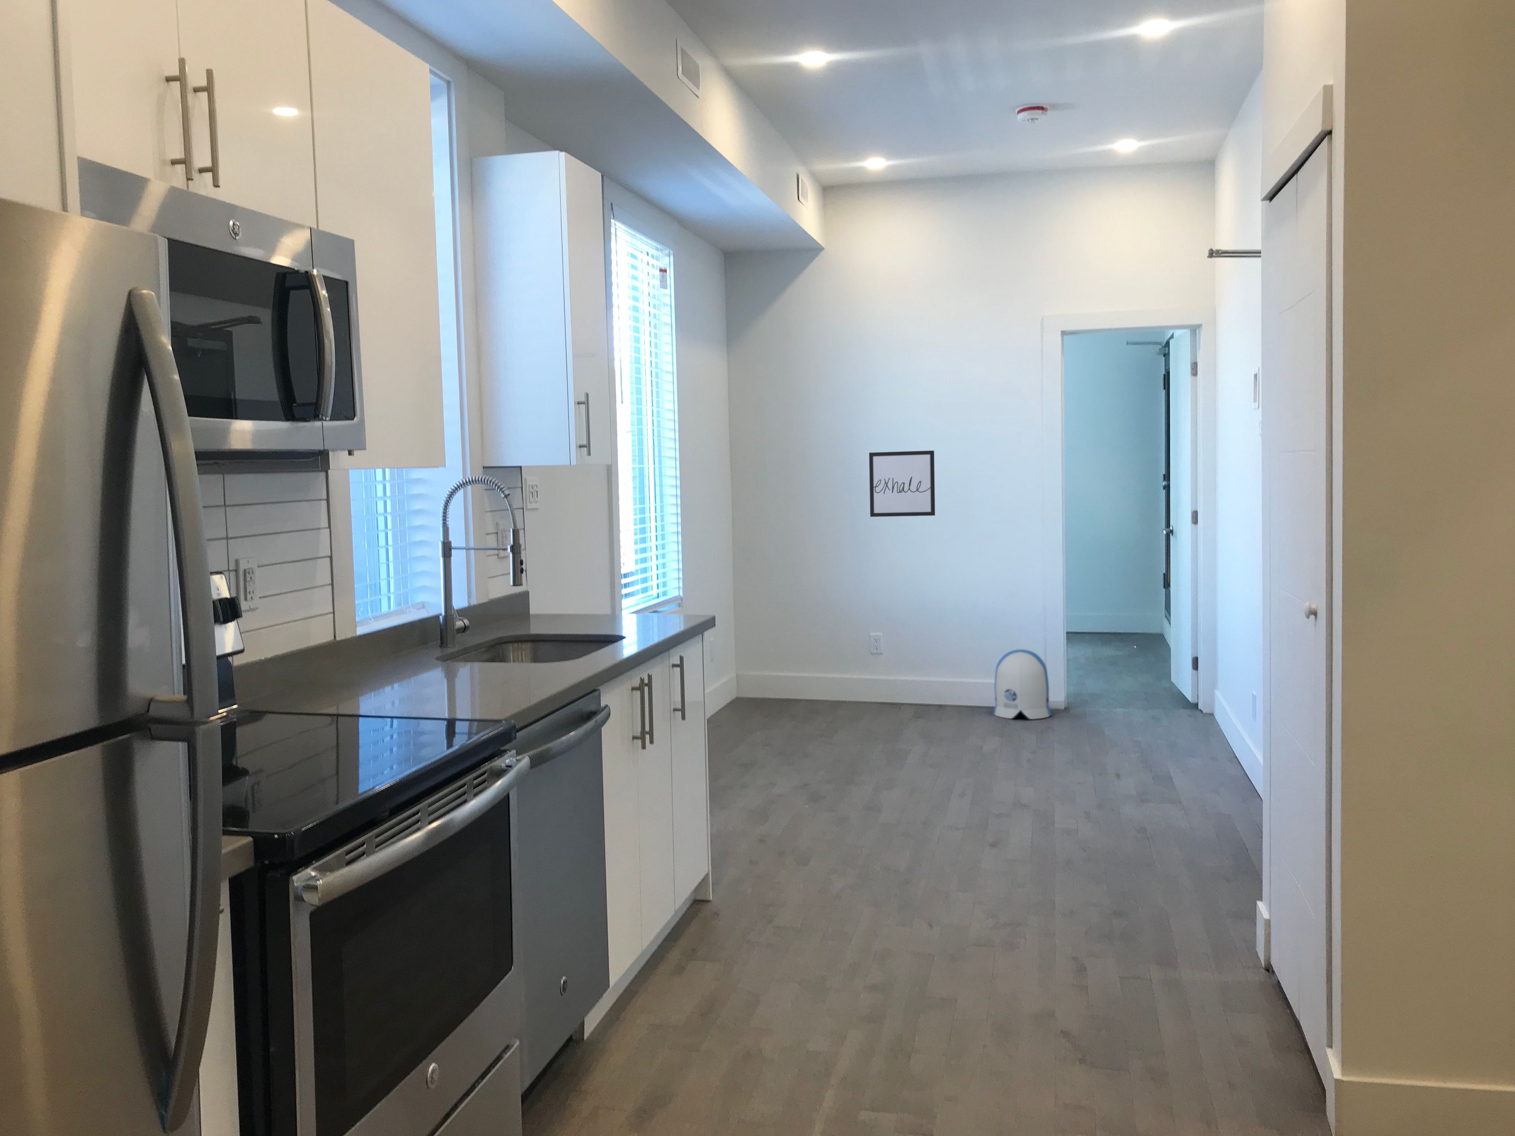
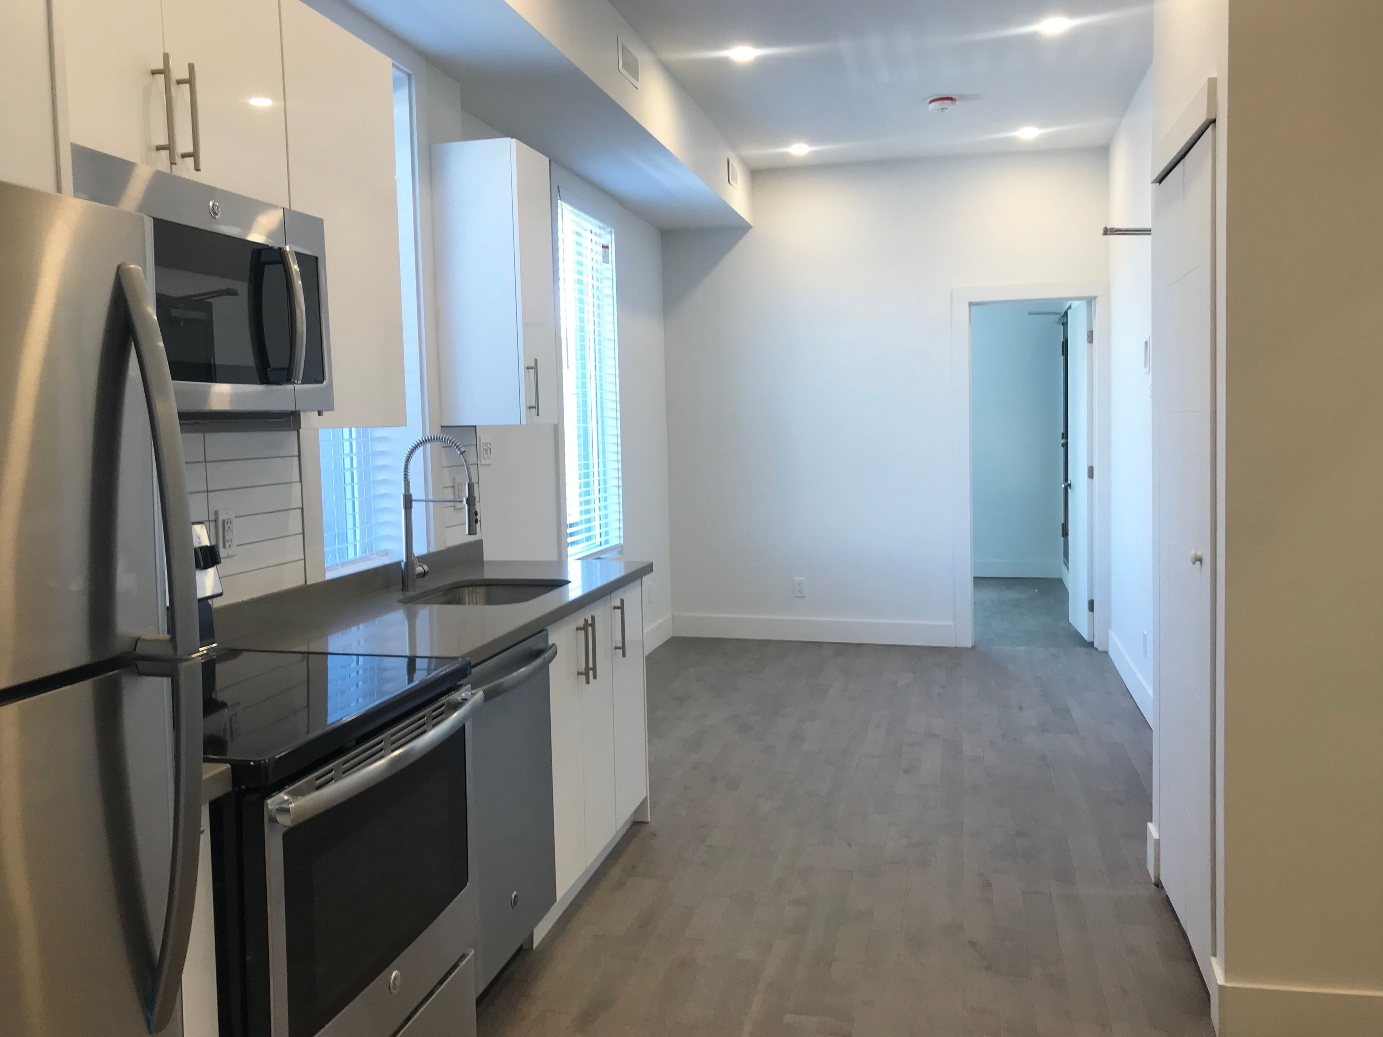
- wall art (902, 483)
- sun visor (1021, 681)
